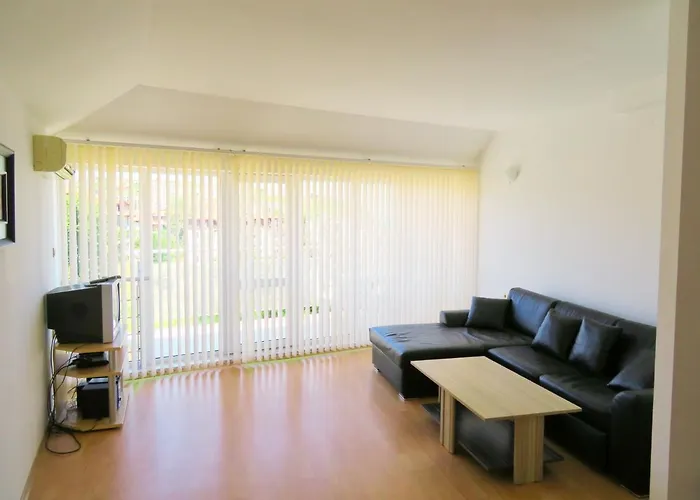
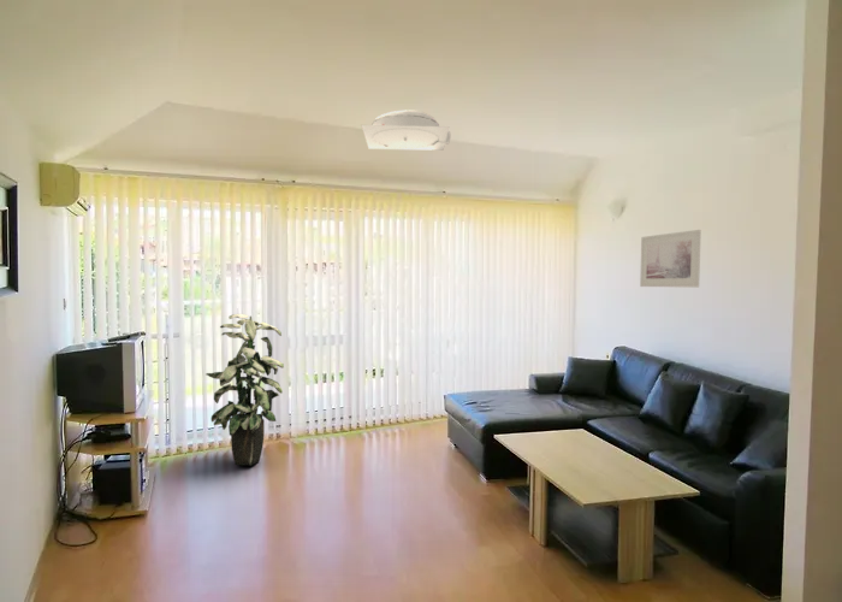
+ ceiling light (408, 126)
+ indoor plant (244, 388)
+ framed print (668, 260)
